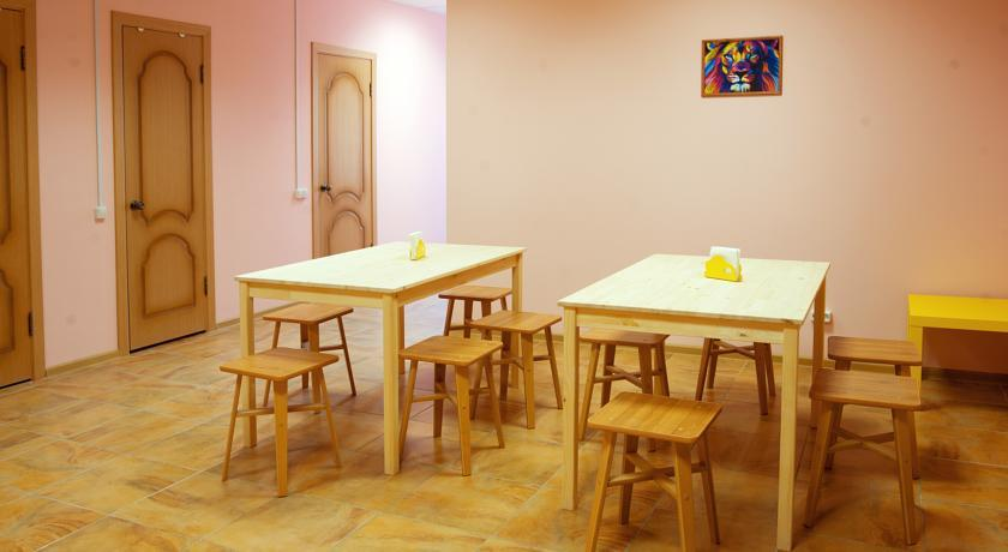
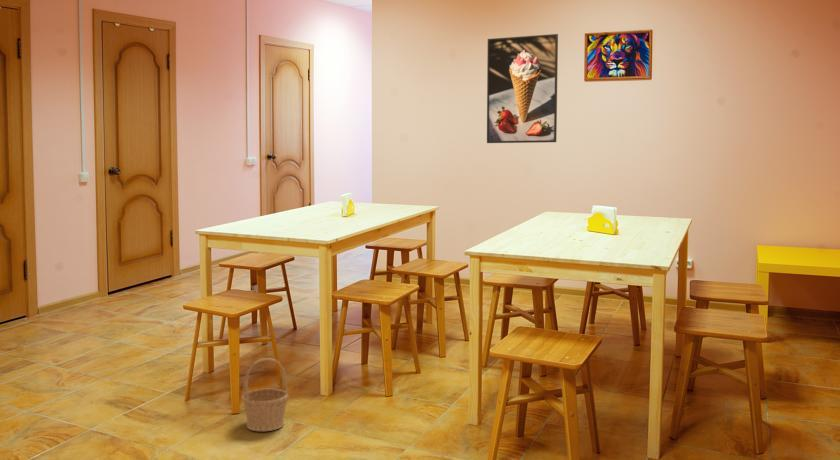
+ basket (264, 391)
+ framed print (521, 89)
